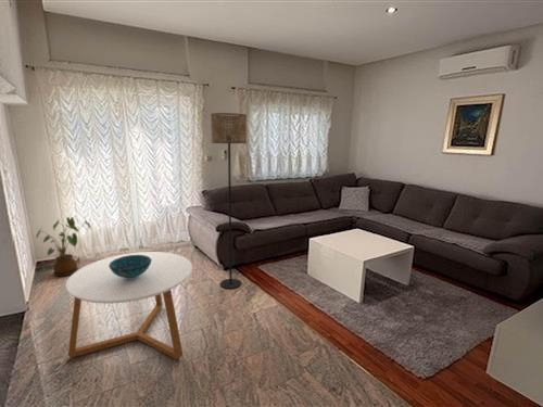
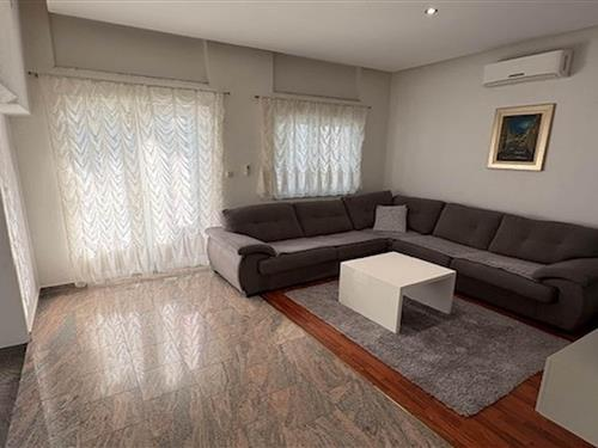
- decorative bowl (130, 268)
- coffee table (138, 300)
- floor lamp (229, 203)
- house plant (66, 246)
